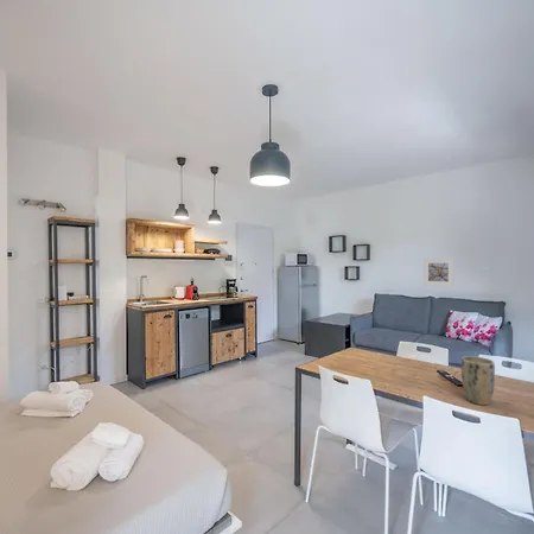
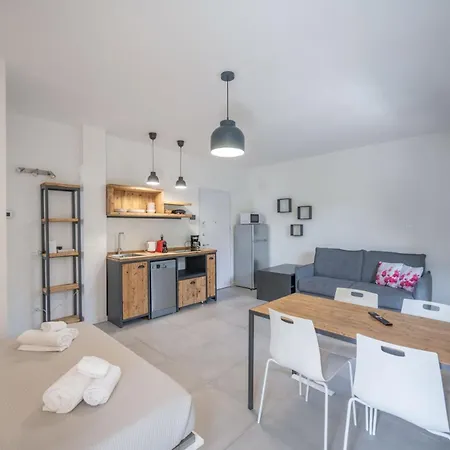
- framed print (438, 272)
- plant pot (477, 380)
